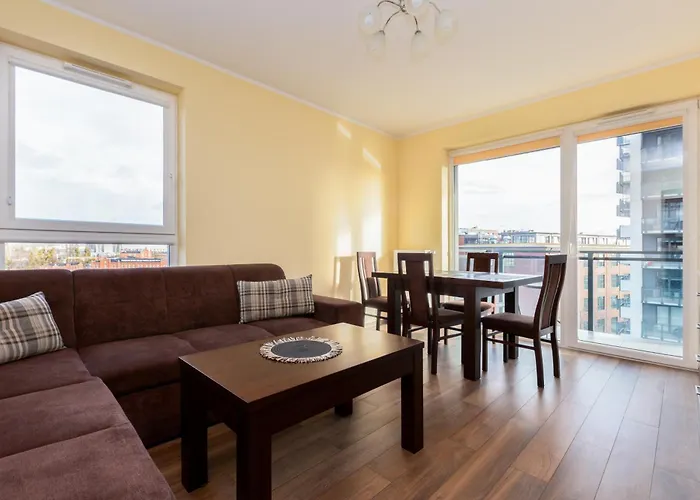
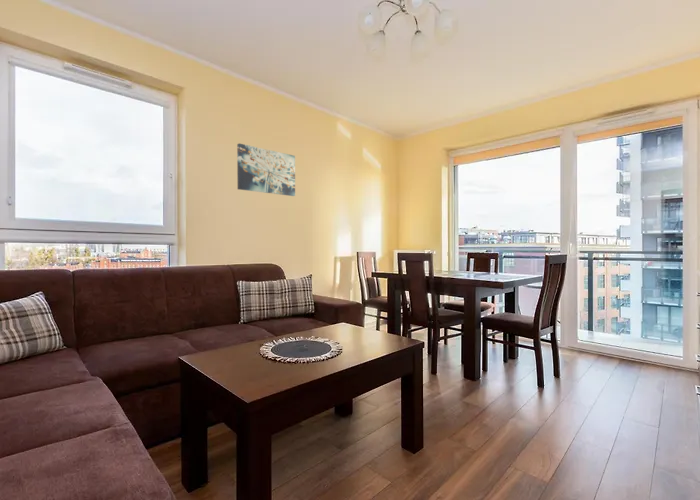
+ wall art (268, 171)
